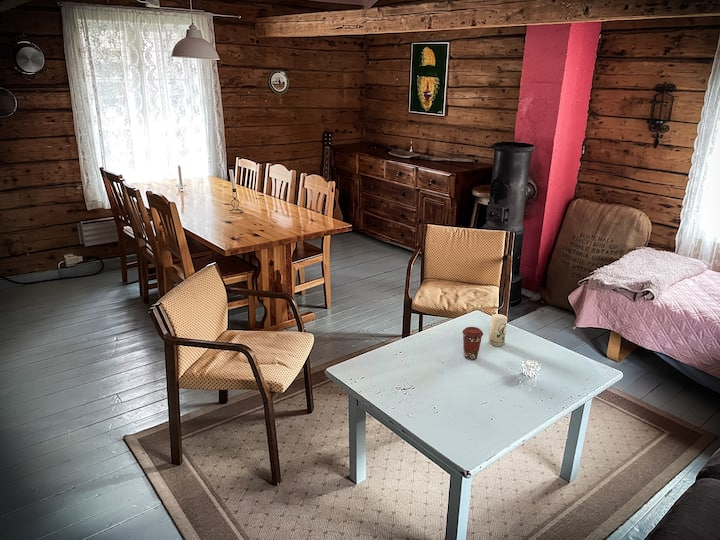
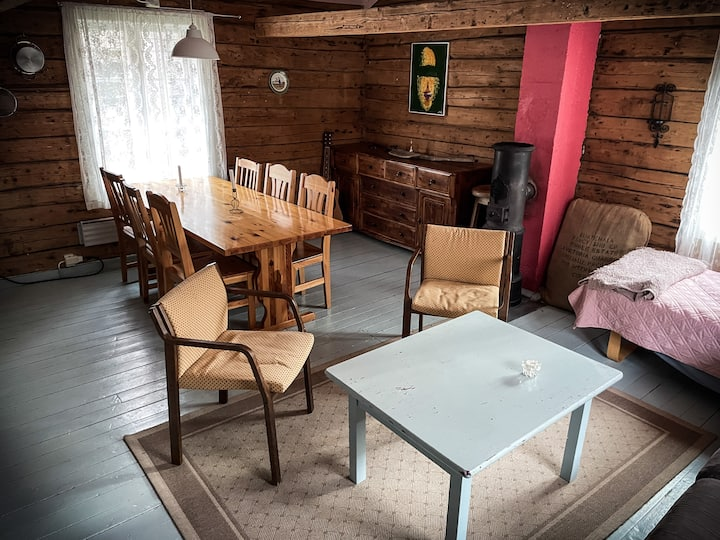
- coffee cup (471, 343)
- candle (497, 330)
